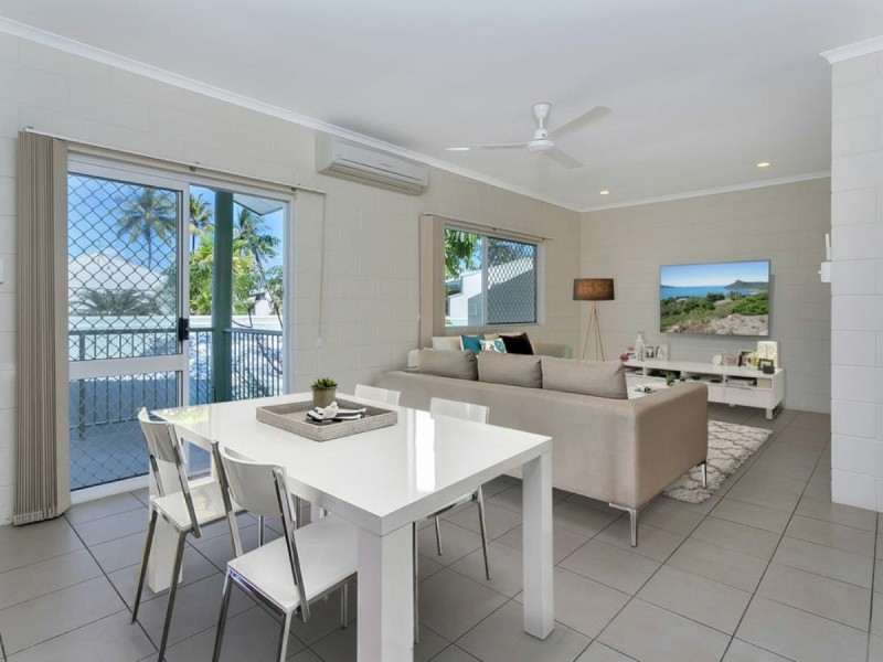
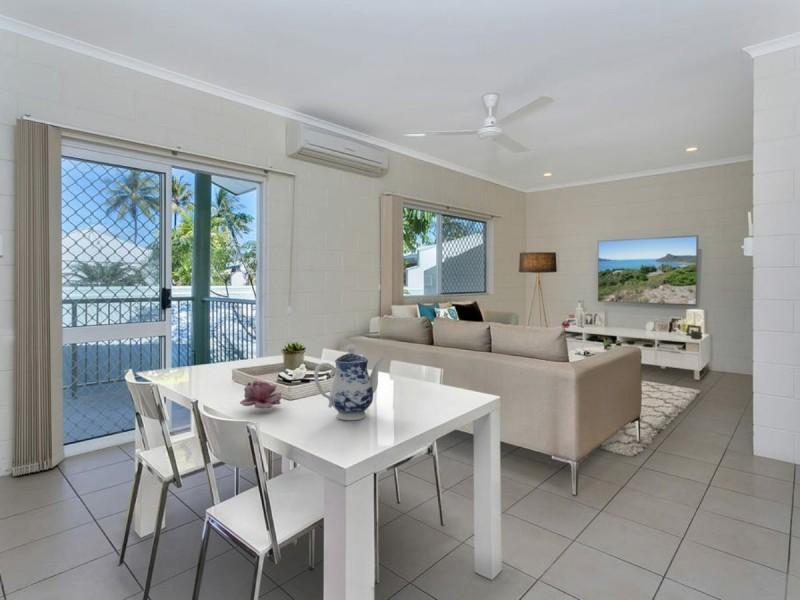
+ flower (262, 395)
+ teapot (351, 380)
